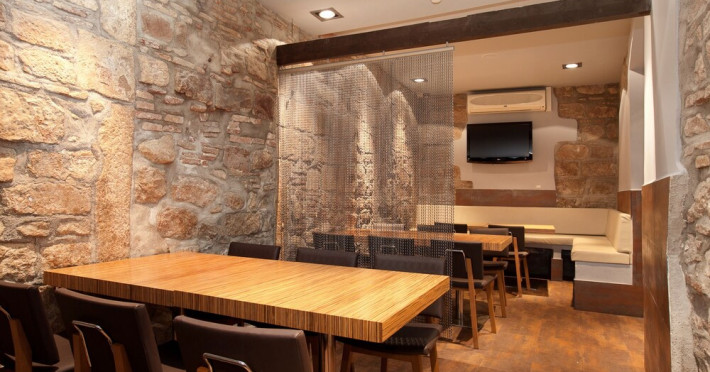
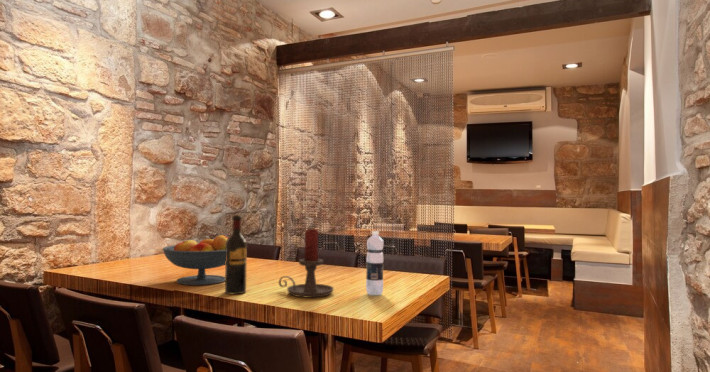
+ fruit bowl (201, 258)
+ candle holder (305, 260)
+ water bottle (374, 262)
+ wine bottle (236, 253)
